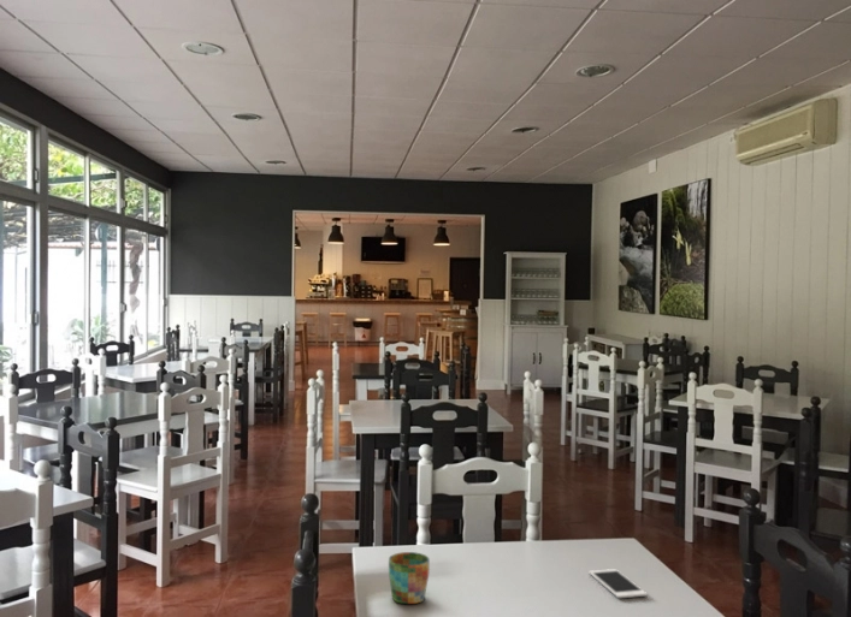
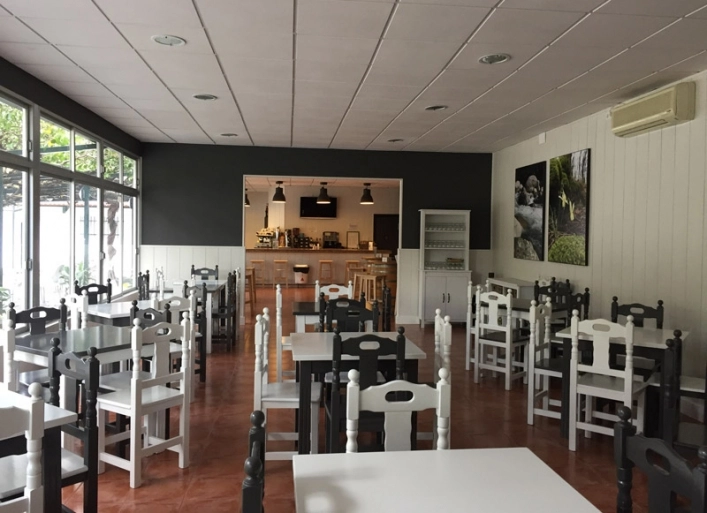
- cell phone (616, 582)
- mug (408, 575)
